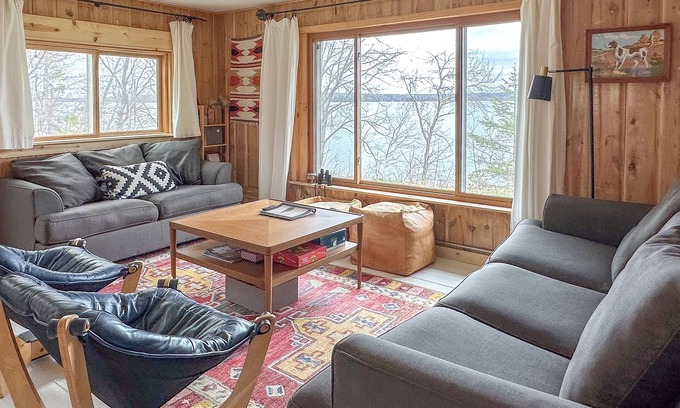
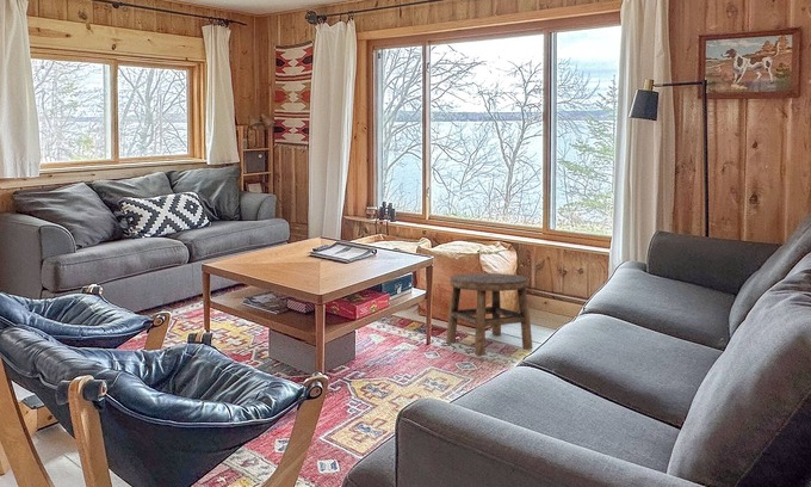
+ stool (488, 312)
